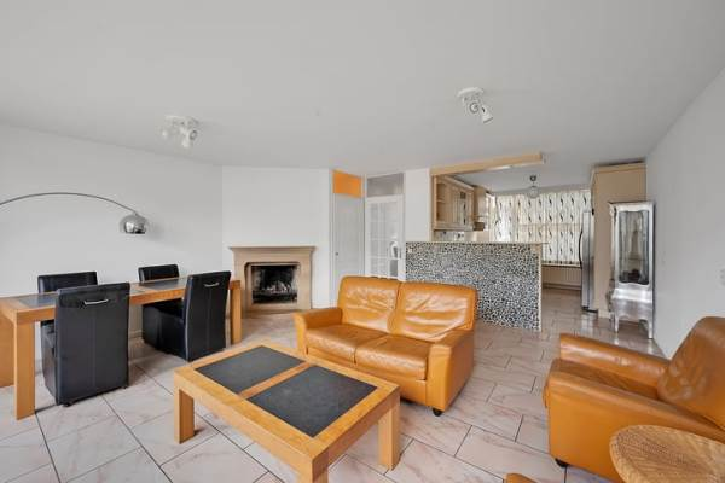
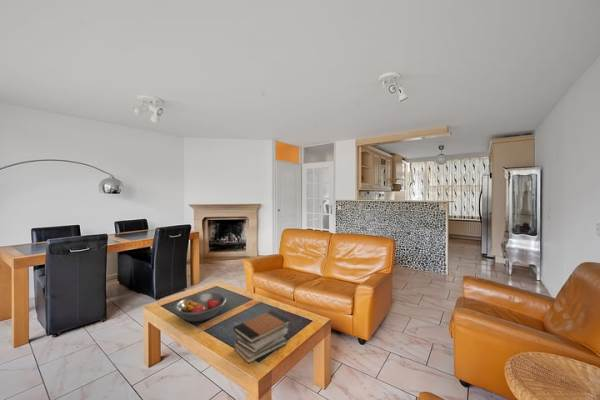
+ fruit bowl (201, 307)
+ book stack (262, 334)
